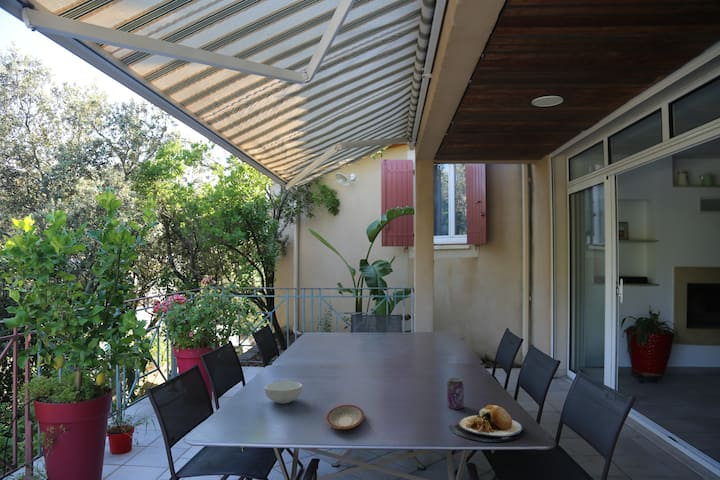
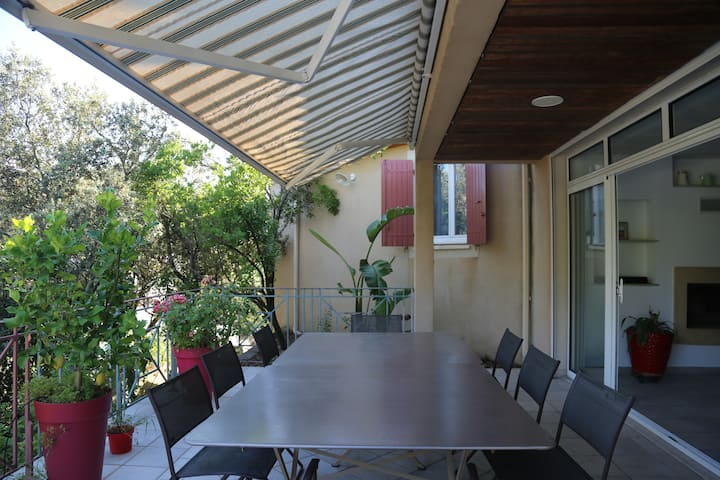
- plate (485, 418)
- plate (345, 418)
- cereal bowl (283, 393)
- beverage can (455, 393)
